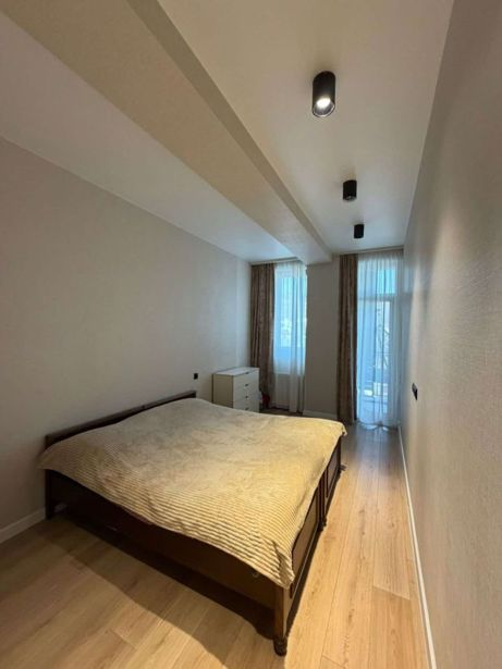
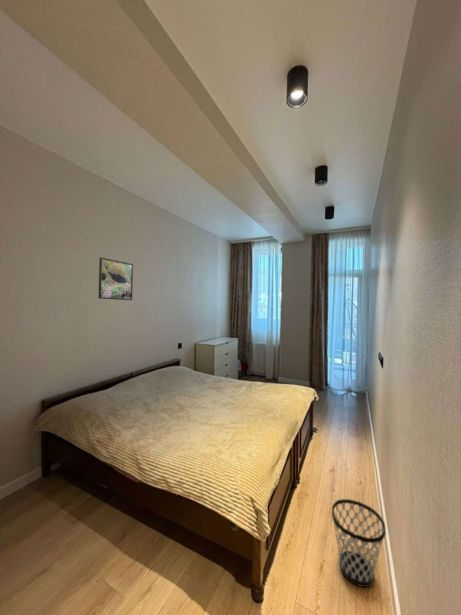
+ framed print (116, 280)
+ wastebasket (356, 544)
